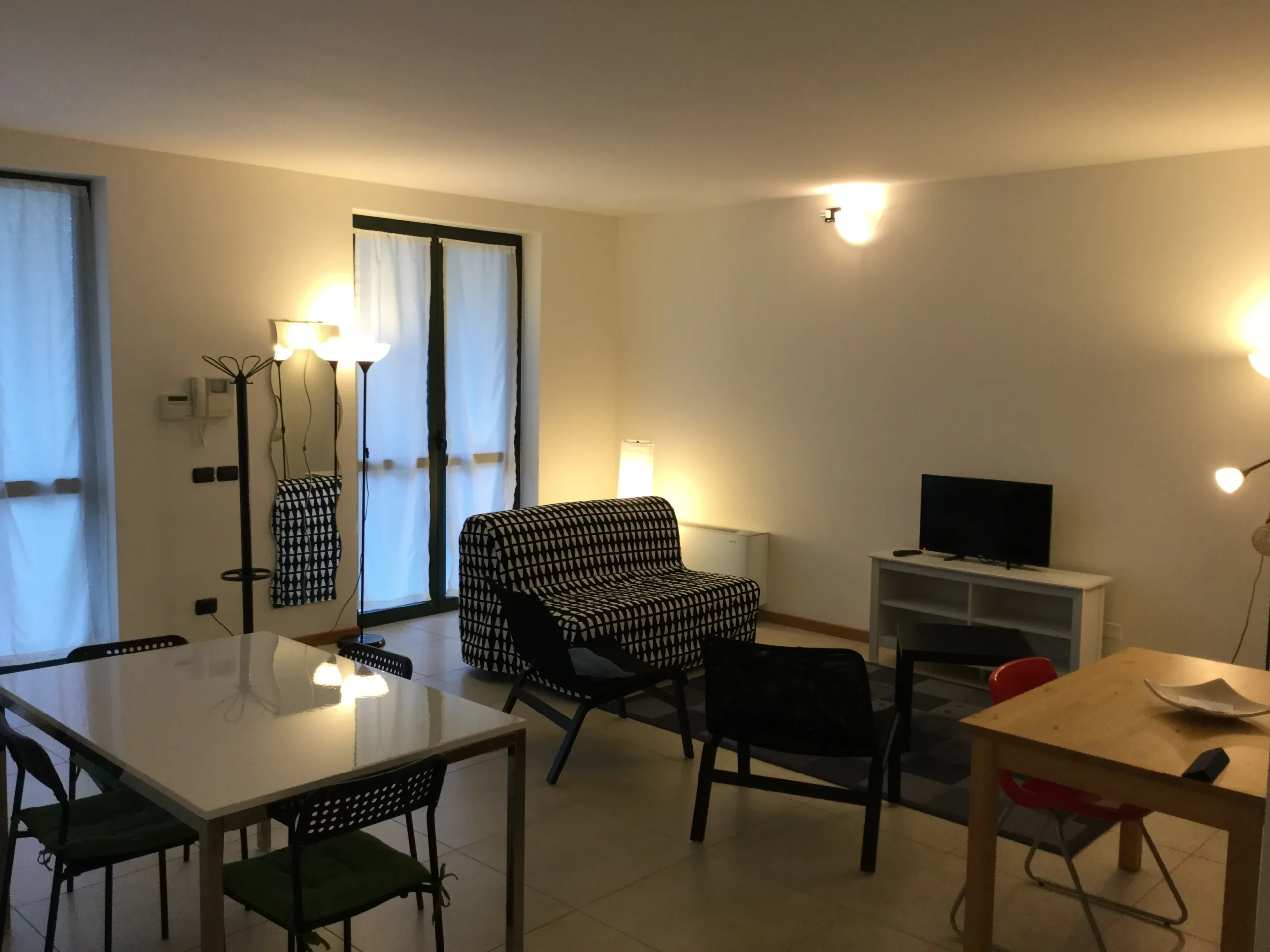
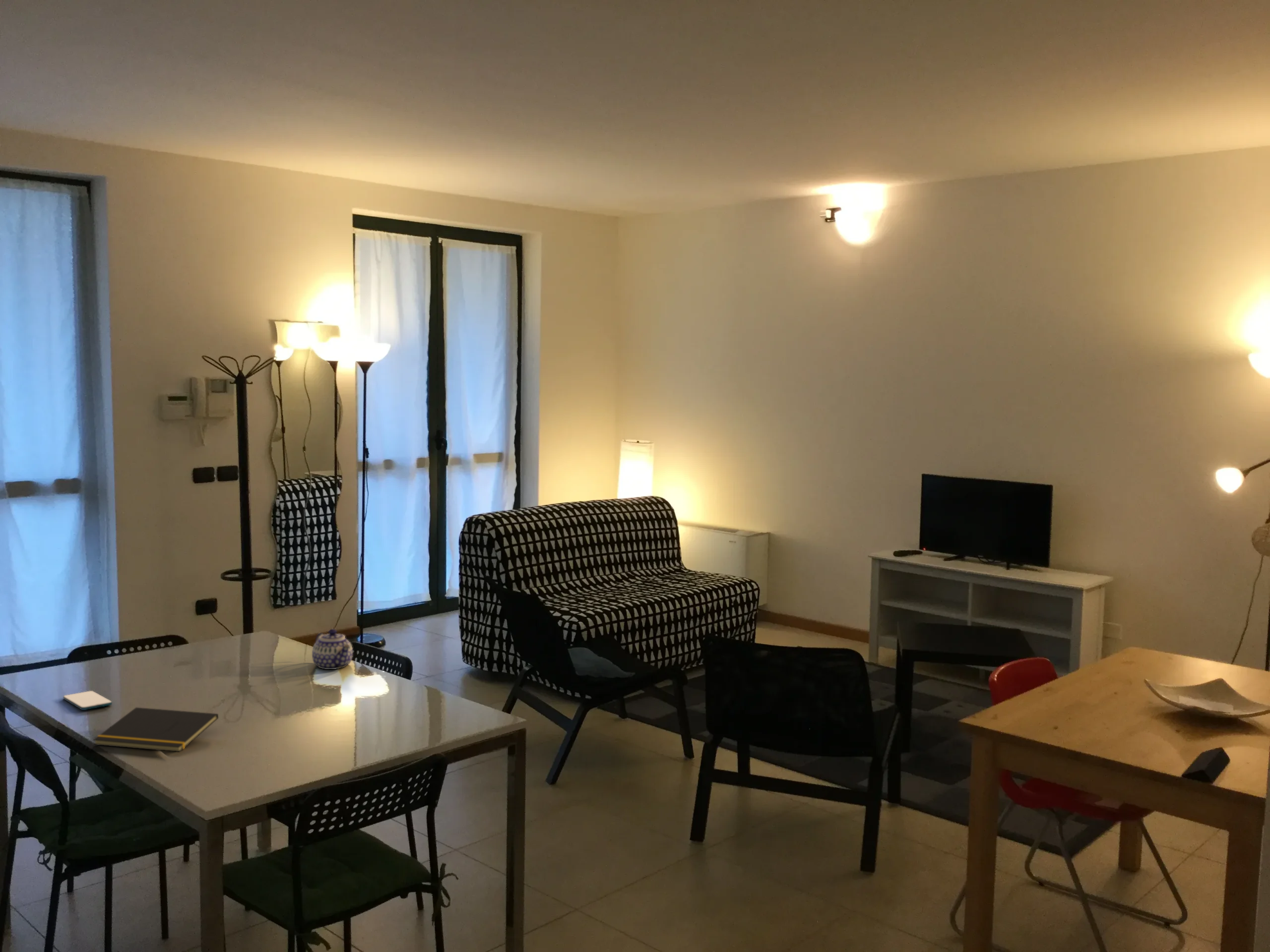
+ notepad (157, 728)
+ teapot (332, 647)
+ smartphone (87, 700)
